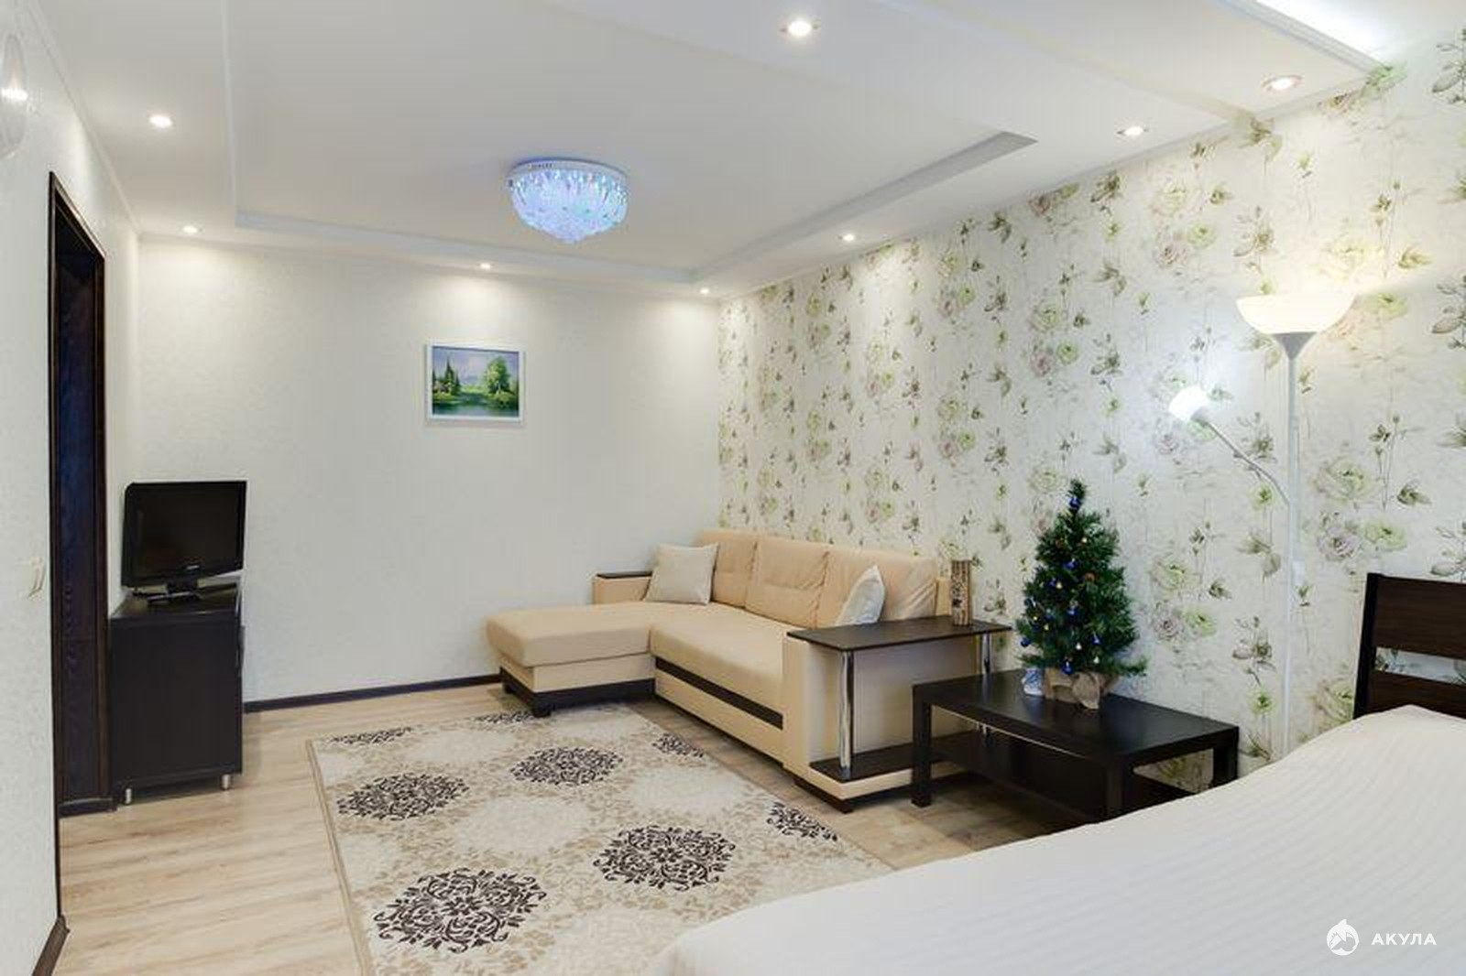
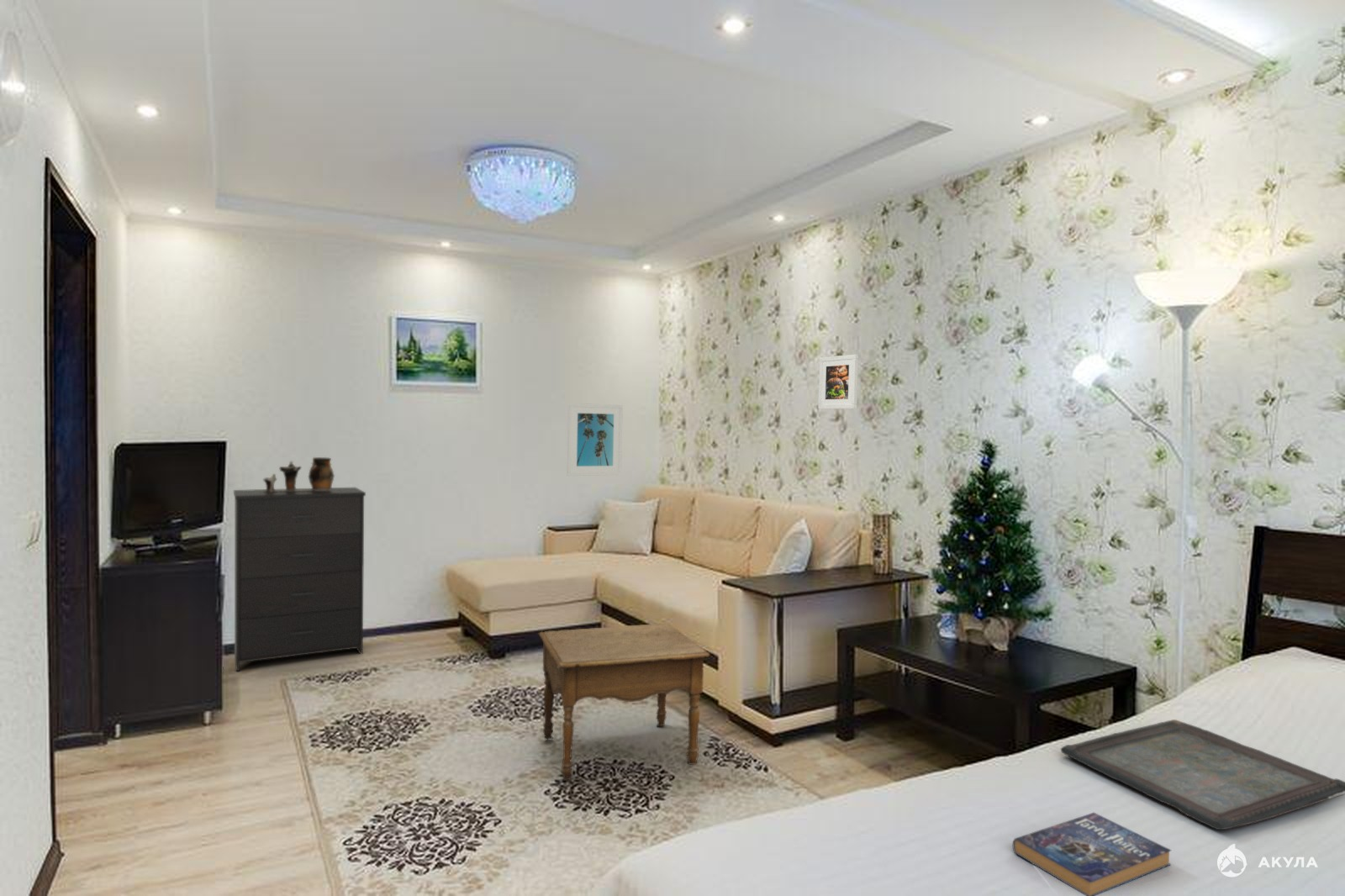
+ book (1090, 851)
+ serving tray (1195, 767)
+ pottery set (298, 472)
+ side table (619, 695)
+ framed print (595, 440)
+ dresser (299, 573)
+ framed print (837, 382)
